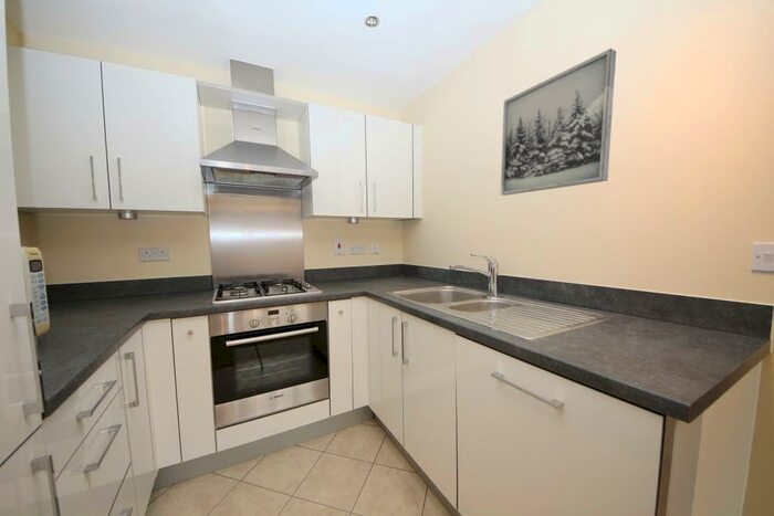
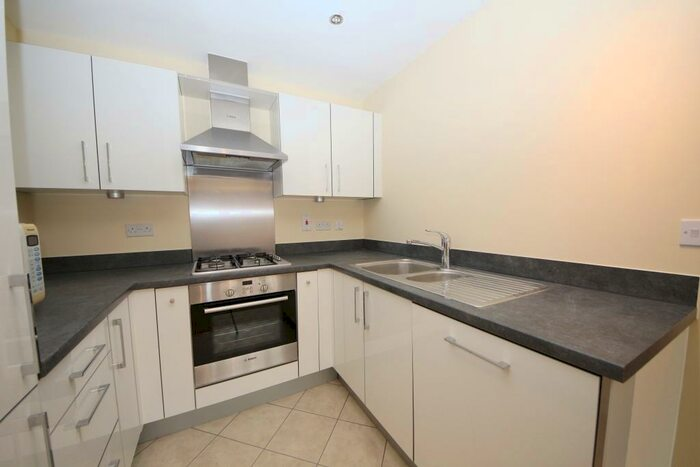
- wall art (548, 135)
